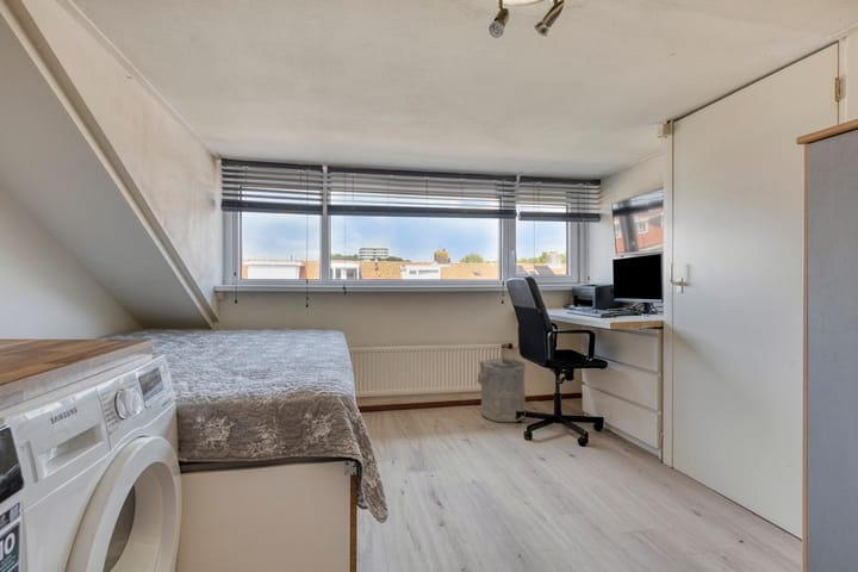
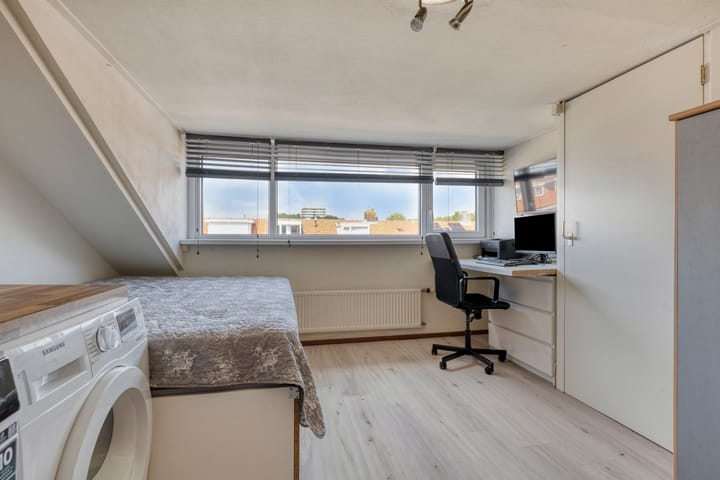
- laundry hamper (499, 386)
